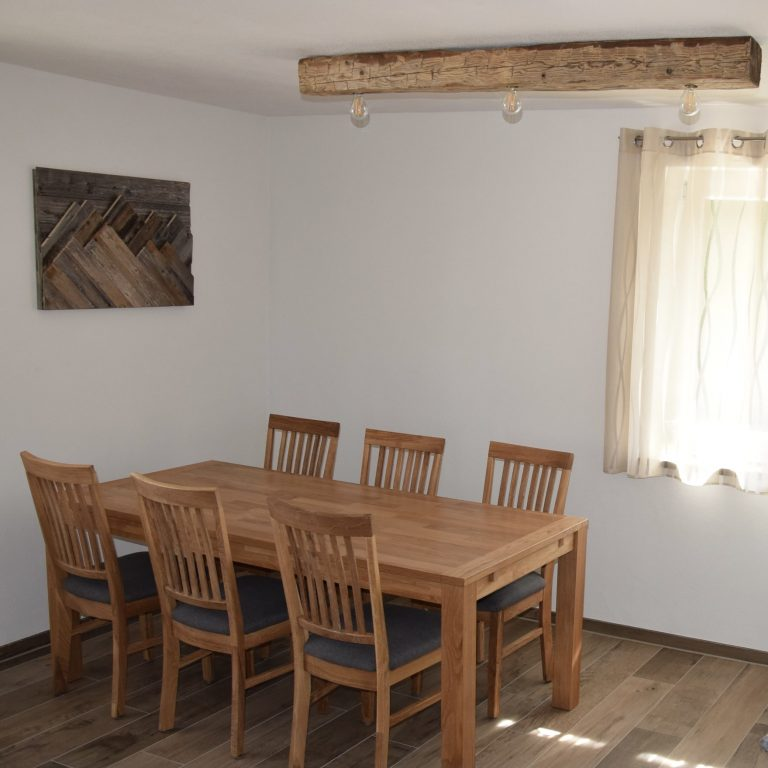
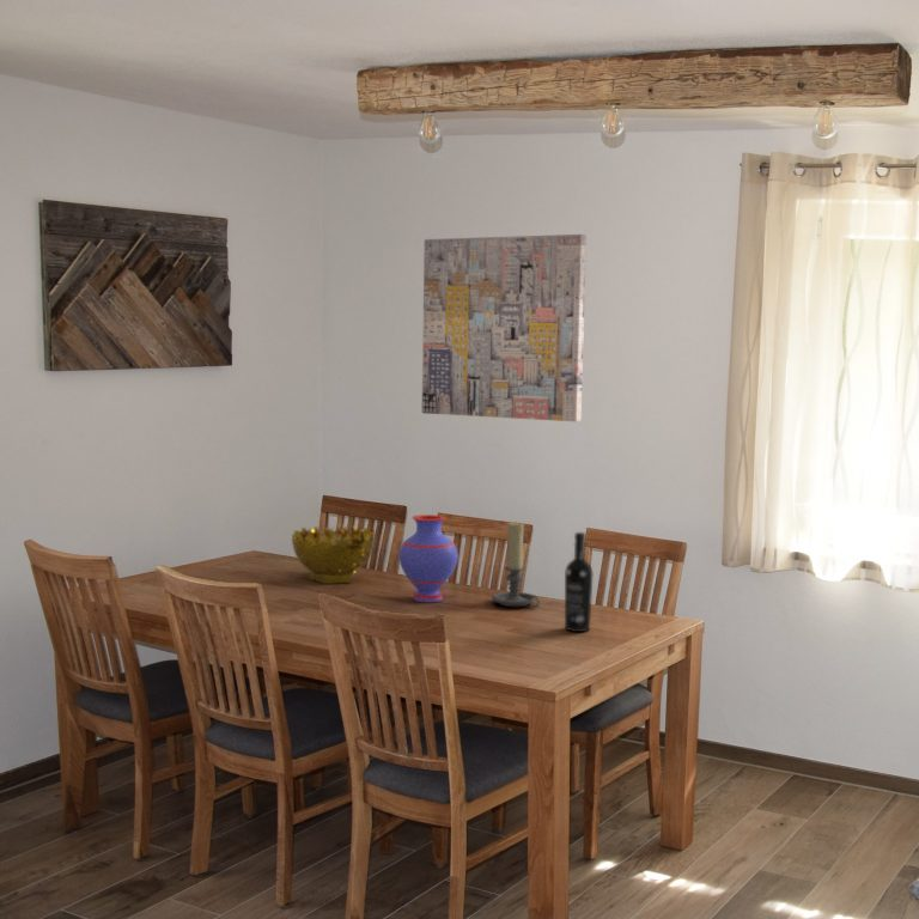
+ vase (428, 558)
+ candle holder (518, 564)
+ wall art (500, 328)
+ wine bottle (578, 580)
+ decorative bowl (333, 553)
